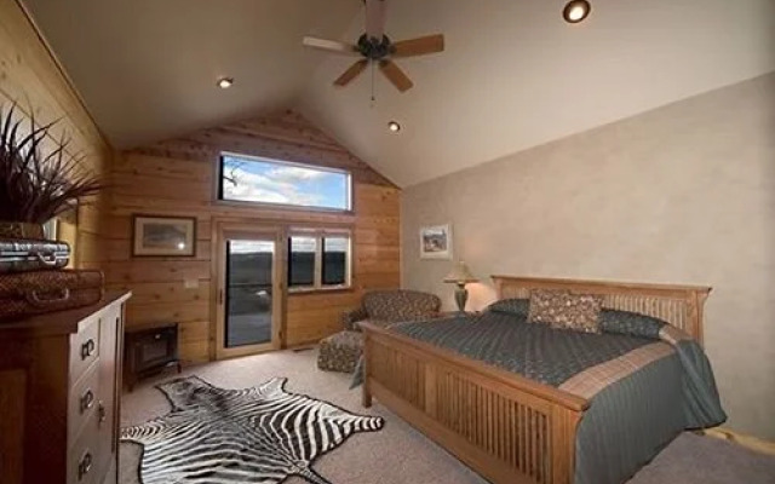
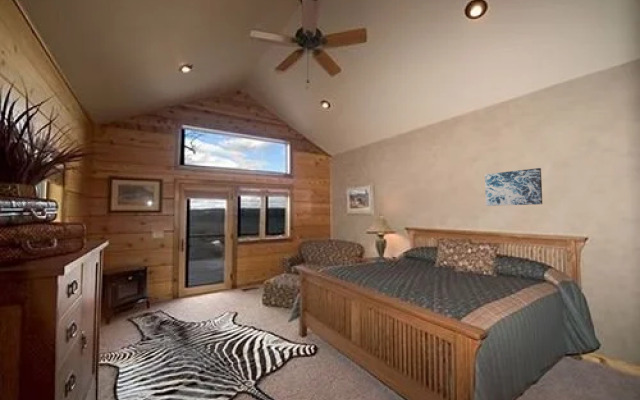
+ wall art (511, 188)
